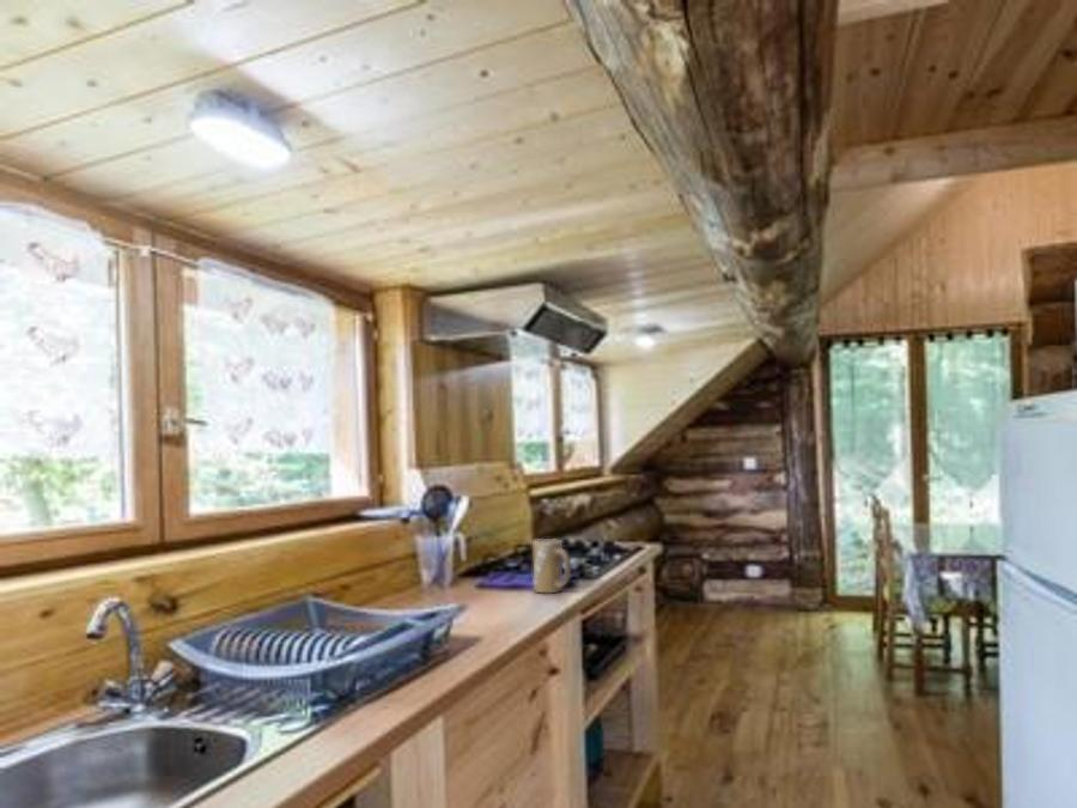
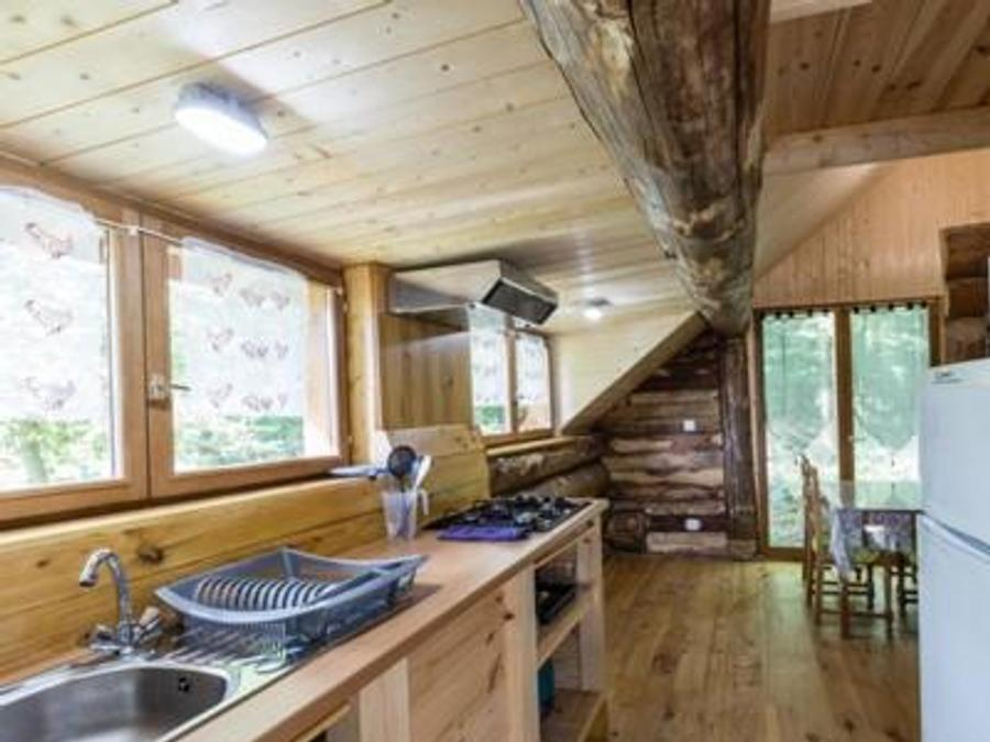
- mug (553, 565)
